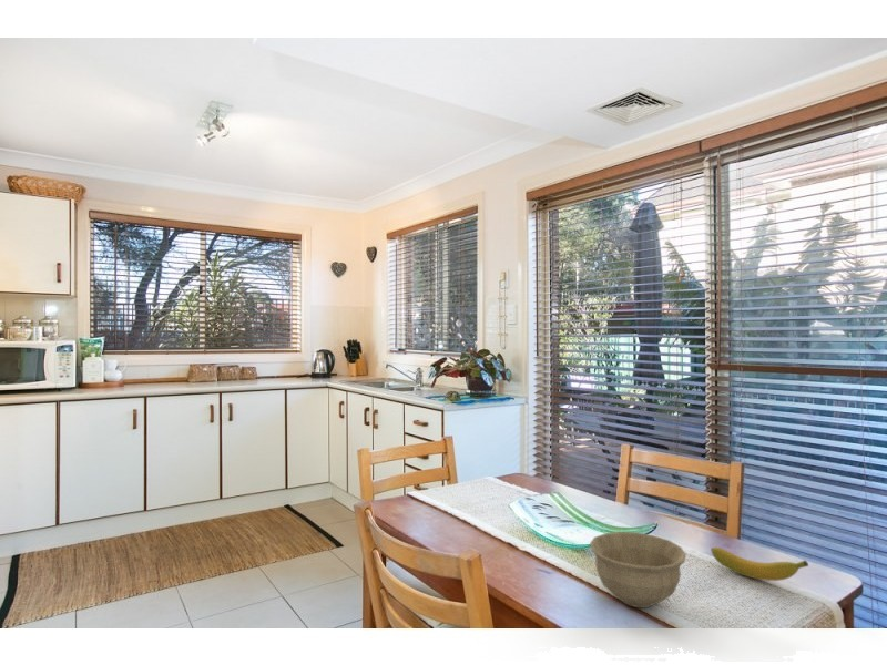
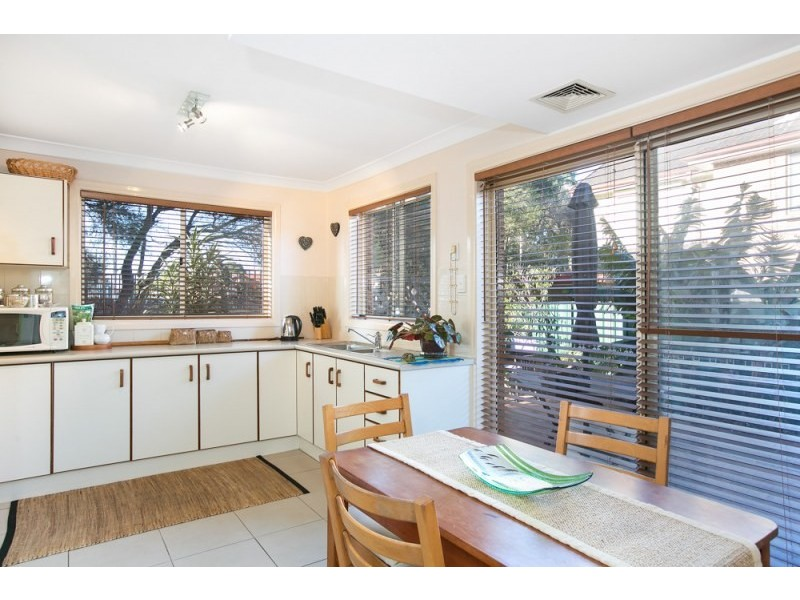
- banana (756, 562)
- bowl (636, 573)
